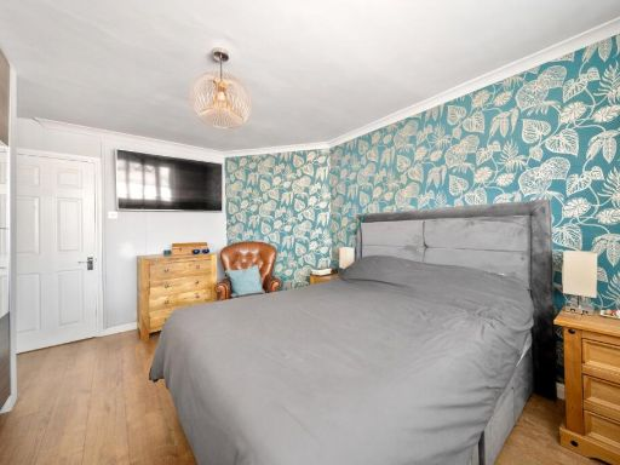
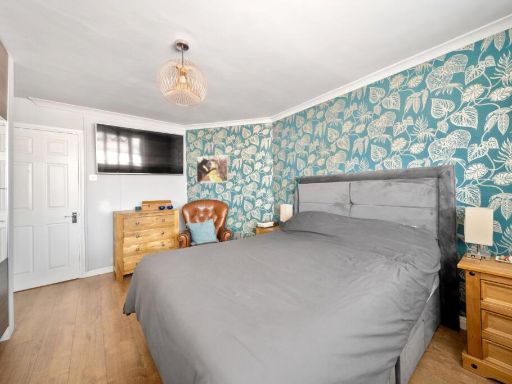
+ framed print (212, 169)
